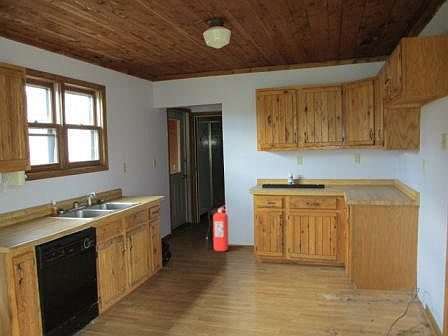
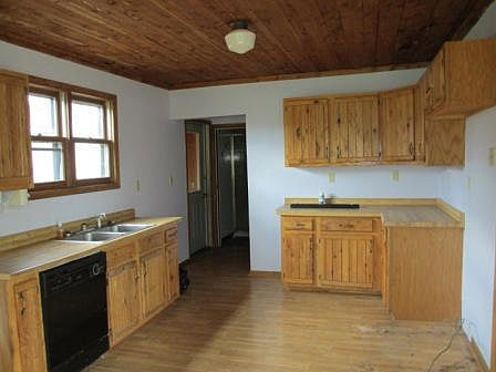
- fire extinguisher (217, 227)
